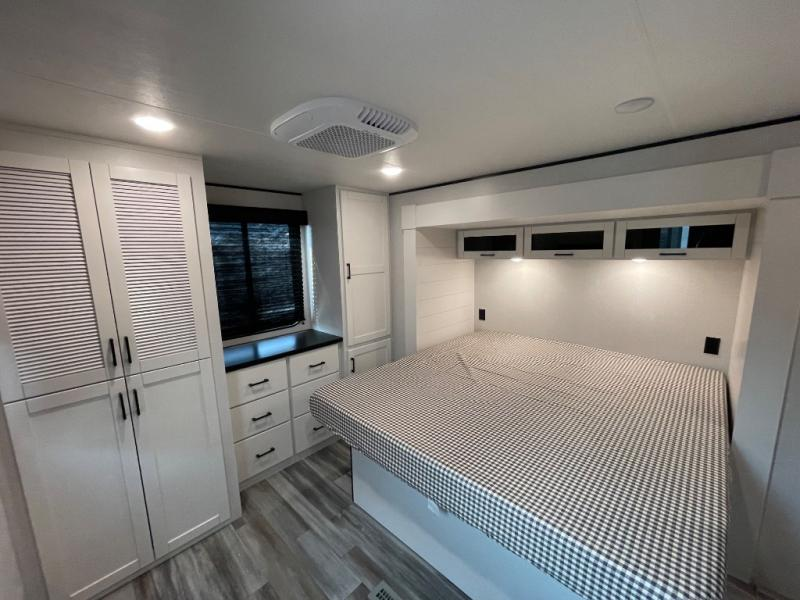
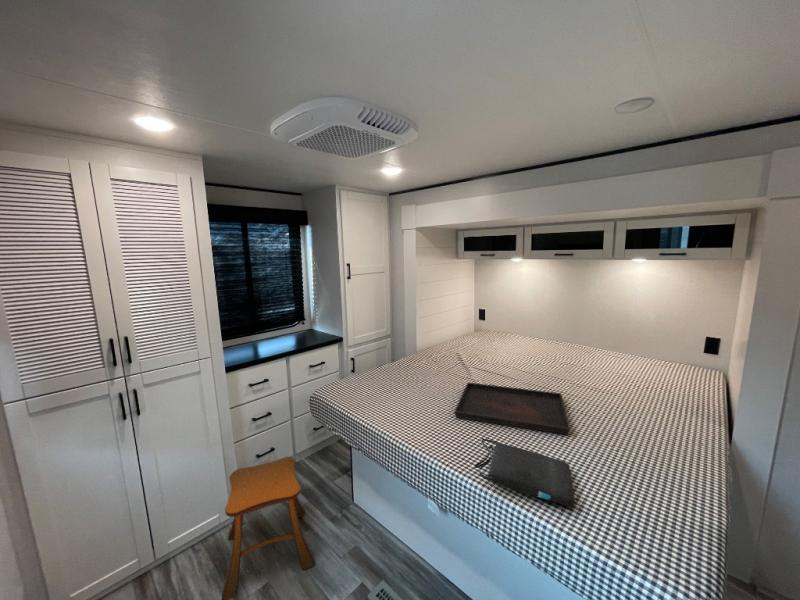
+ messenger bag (521, 468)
+ serving tray (510, 404)
+ stool (263, 507)
